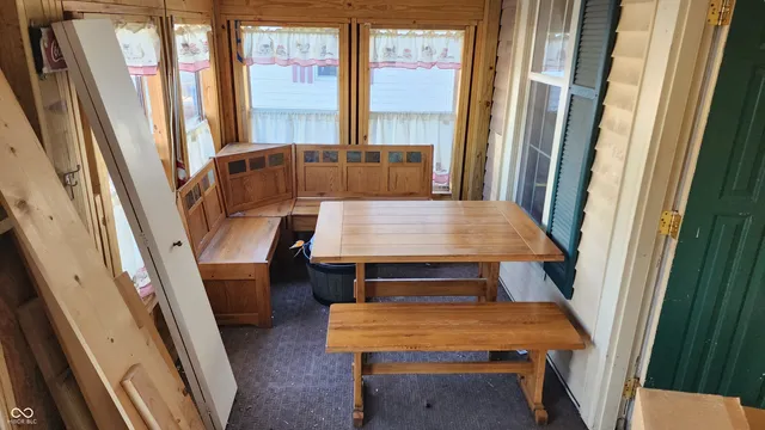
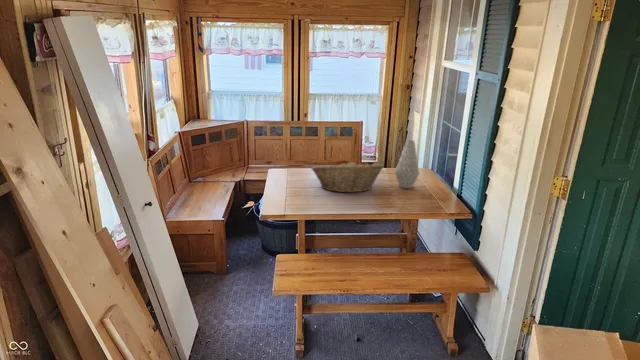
+ fruit basket (347, 172)
+ vase (407, 163)
